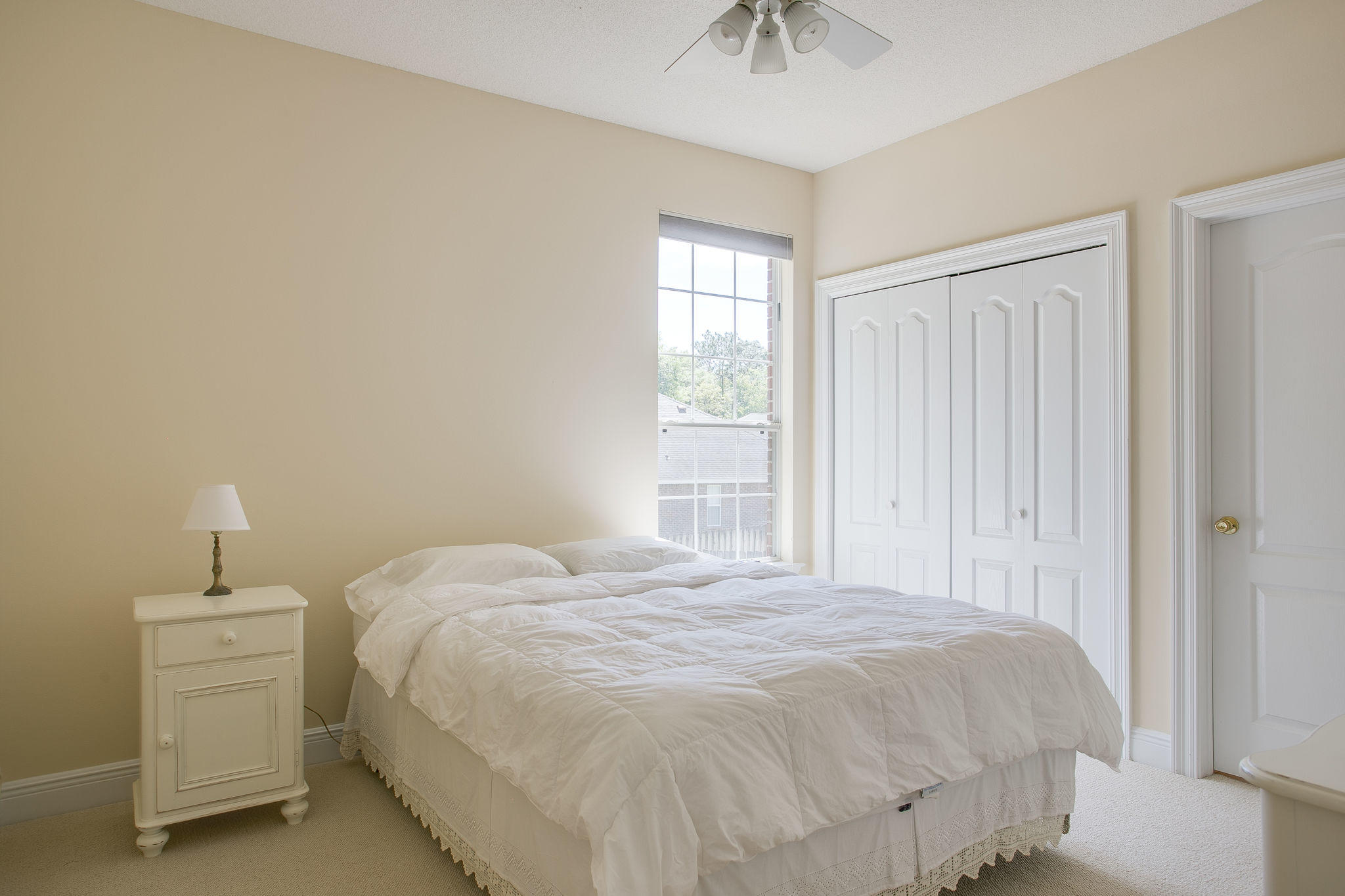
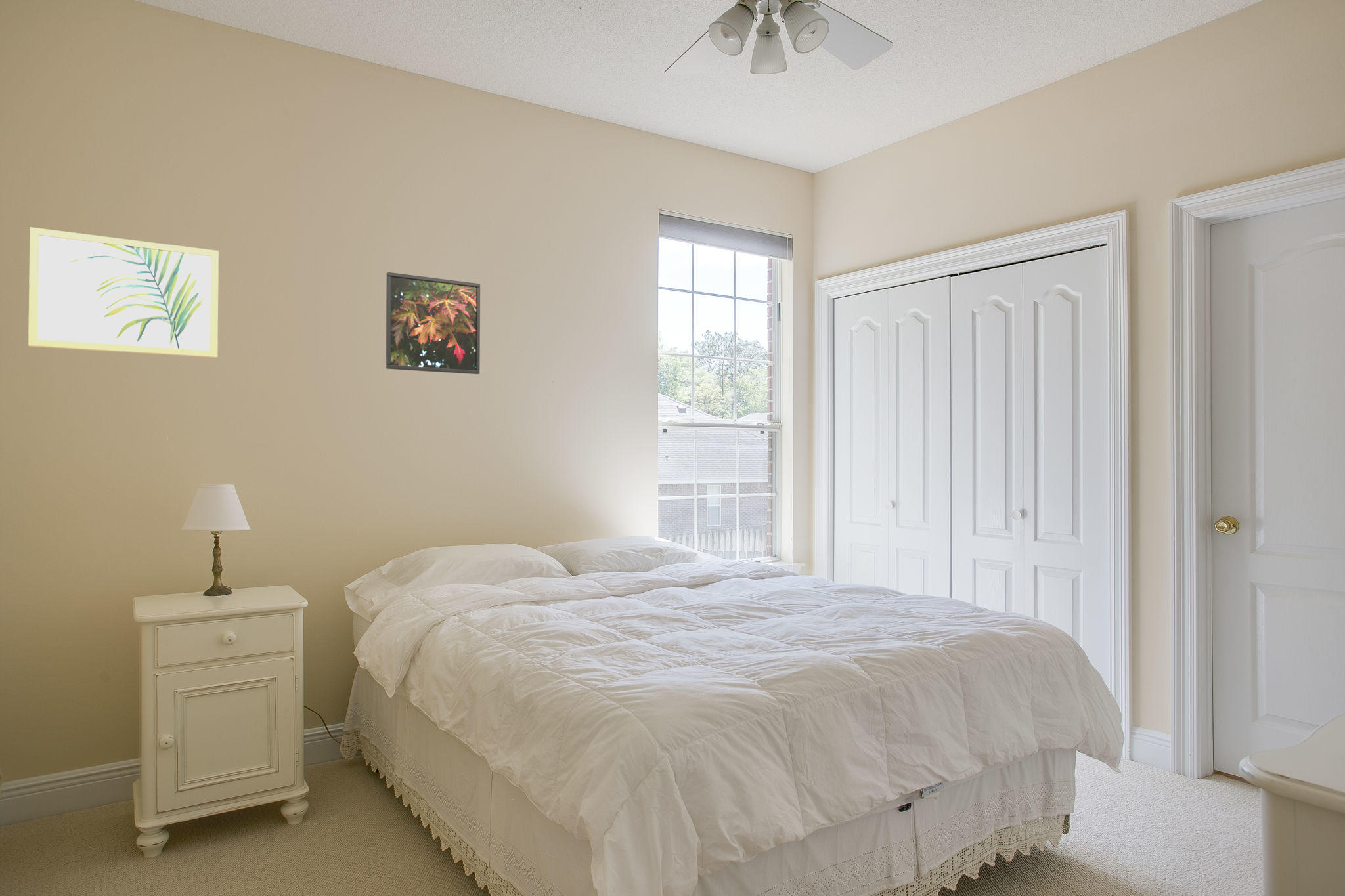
+ wall art (128, 296)
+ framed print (434, 325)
